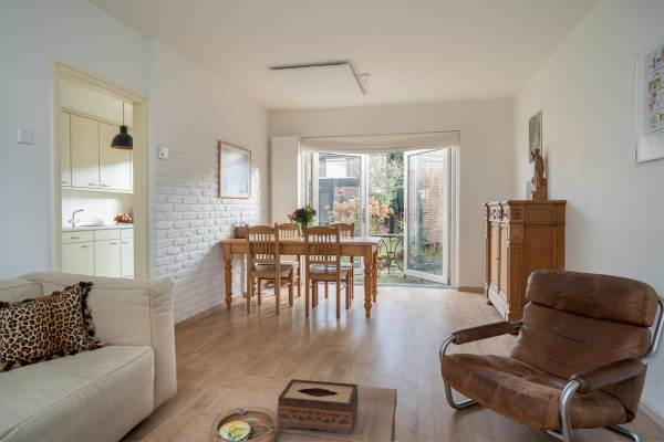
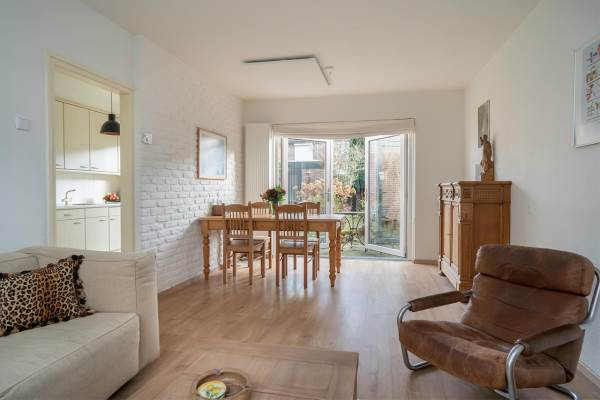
- tissue box (319, 404)
